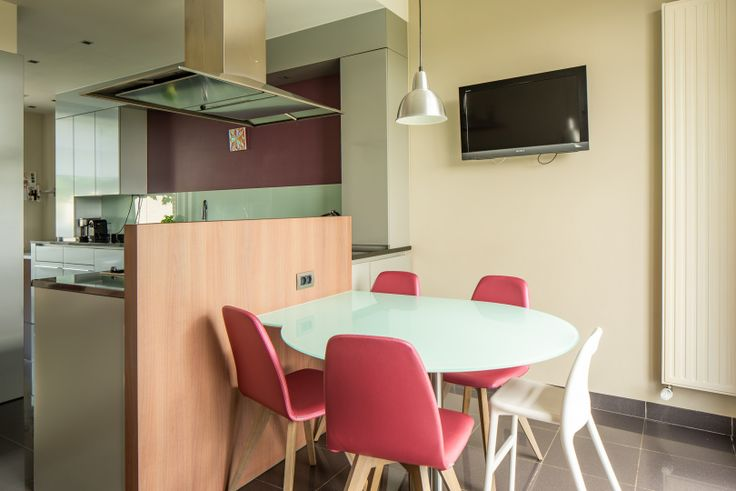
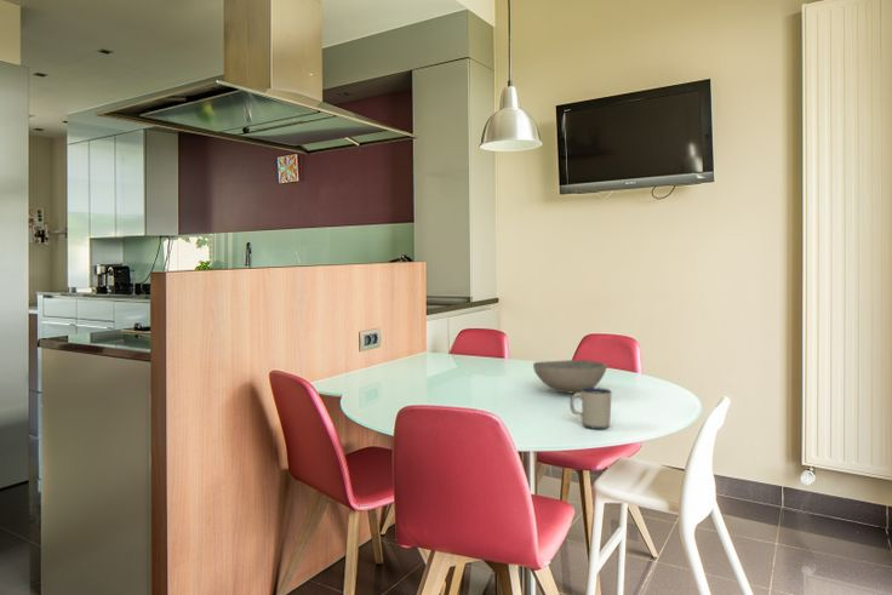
+ bowl (568, 377)
+ mug (590, 407)
